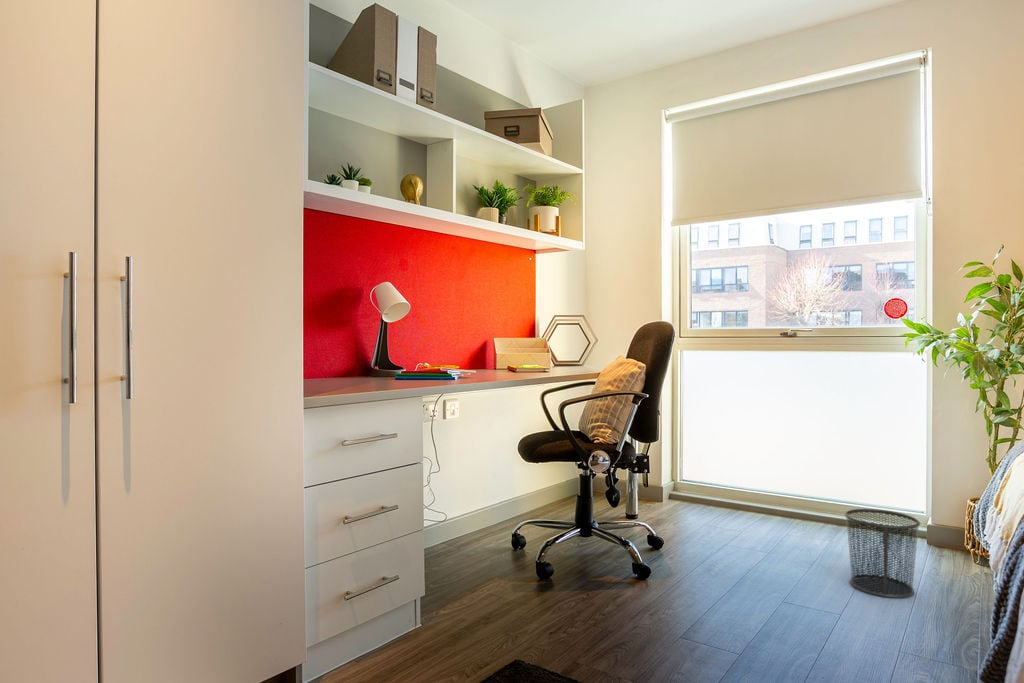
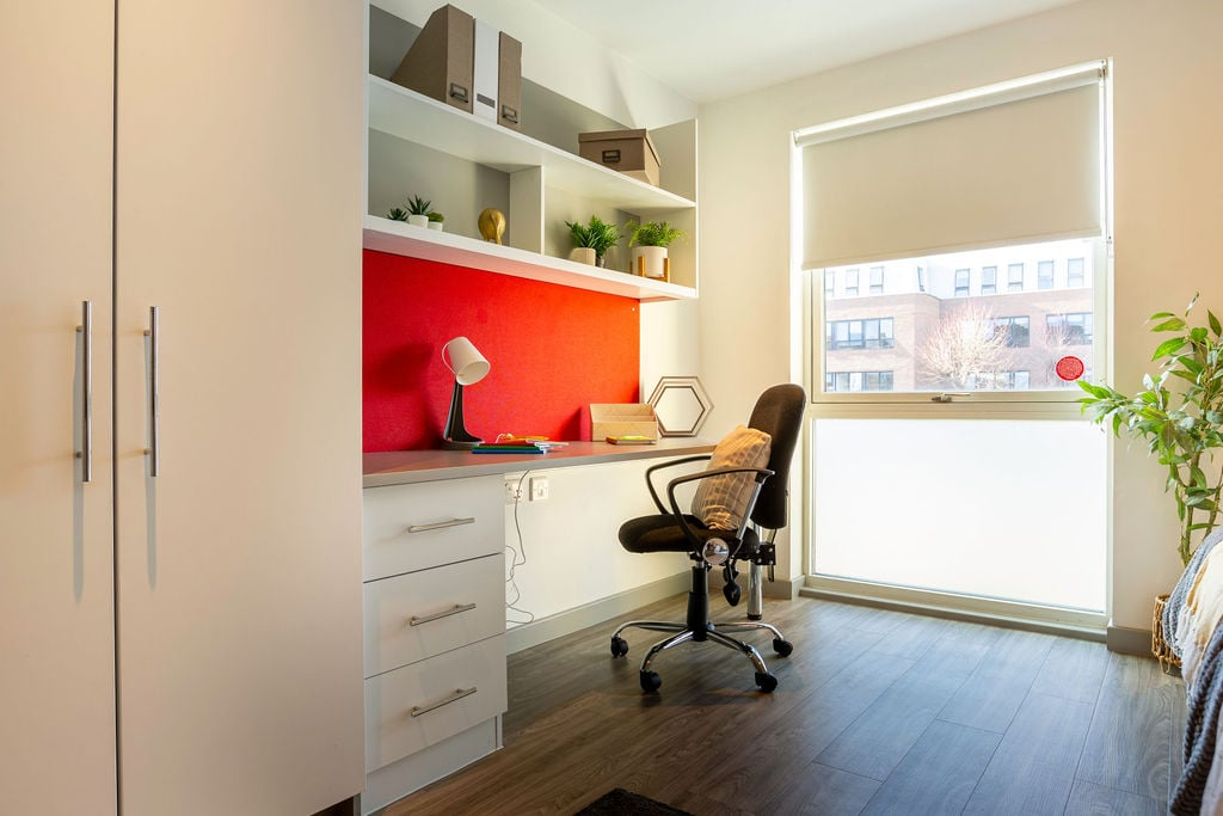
- waste bin (881, 551)
